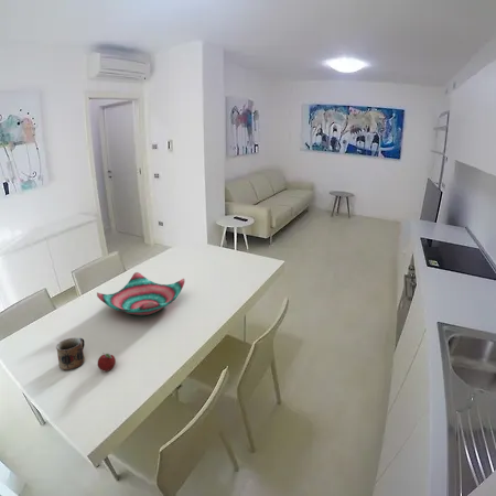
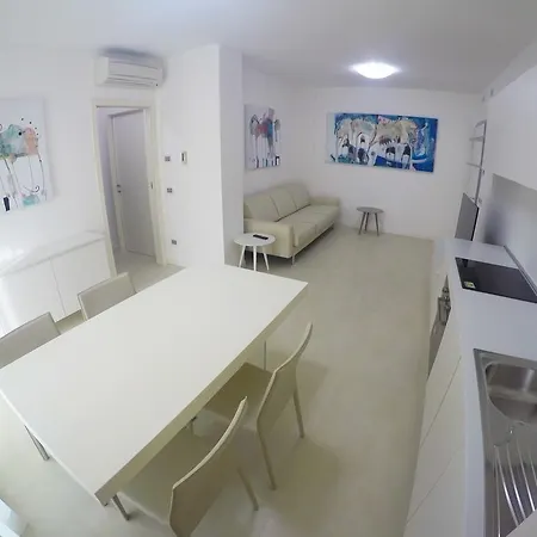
- decorative bowl (143, 296)
- mug (72, 352)
- fruit (108, 359)
